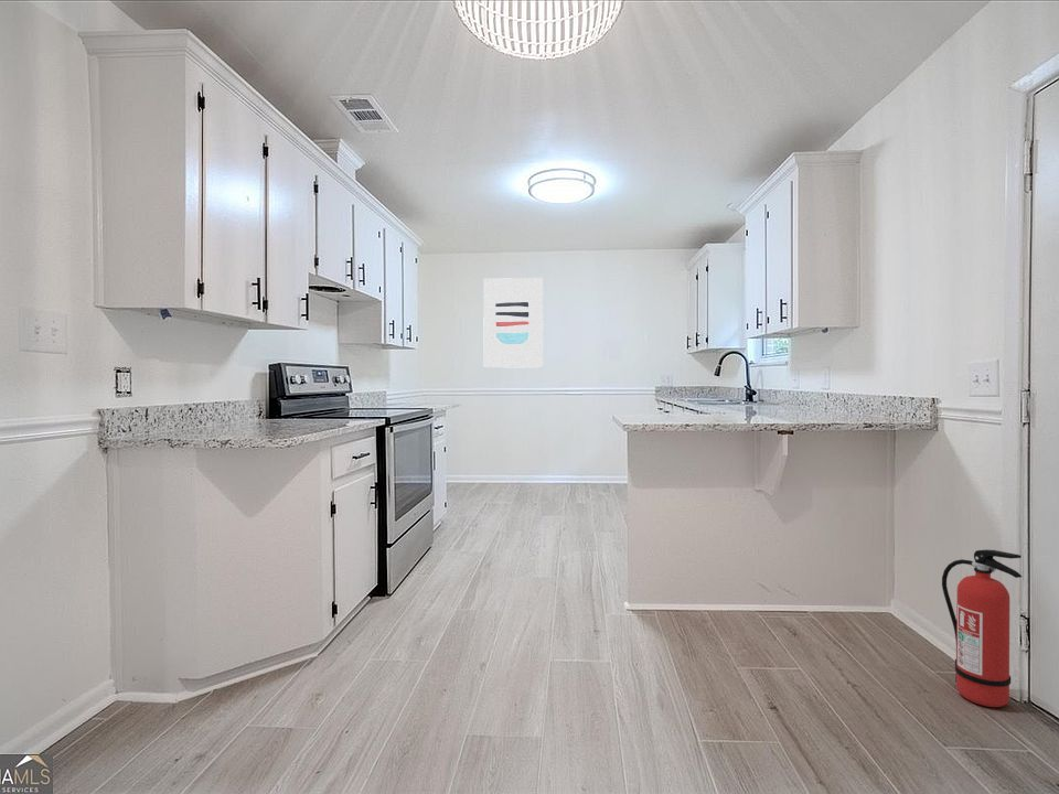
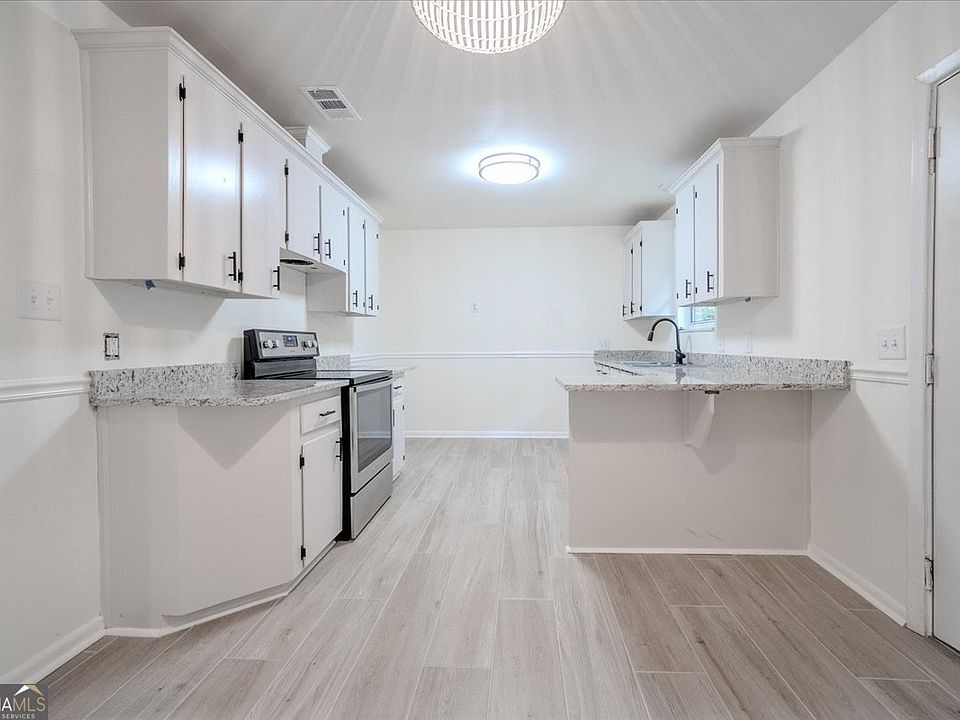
- fire extinguisher (977, 620)
- wall art (513, 323)
